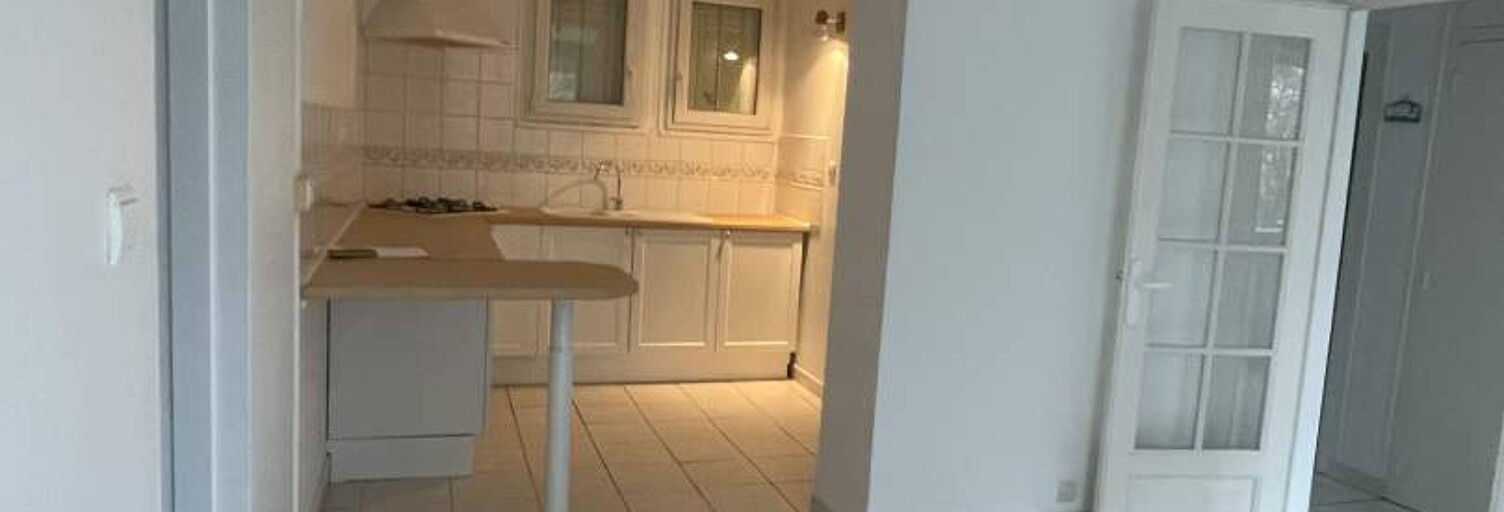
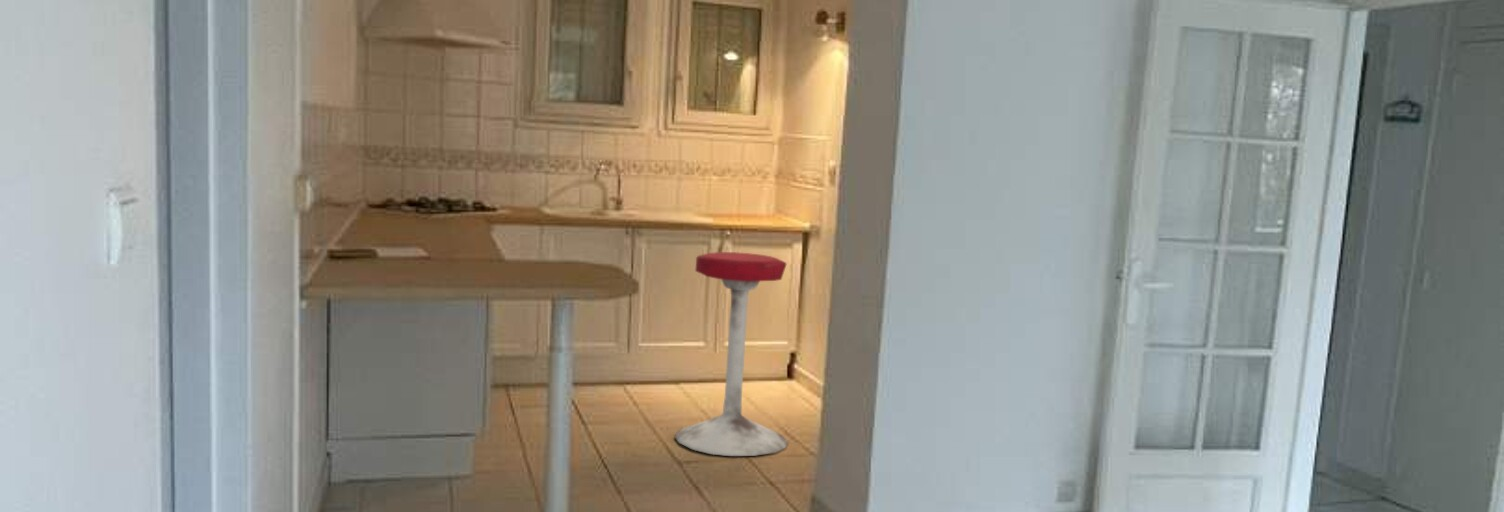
+ stool (737, 349)
